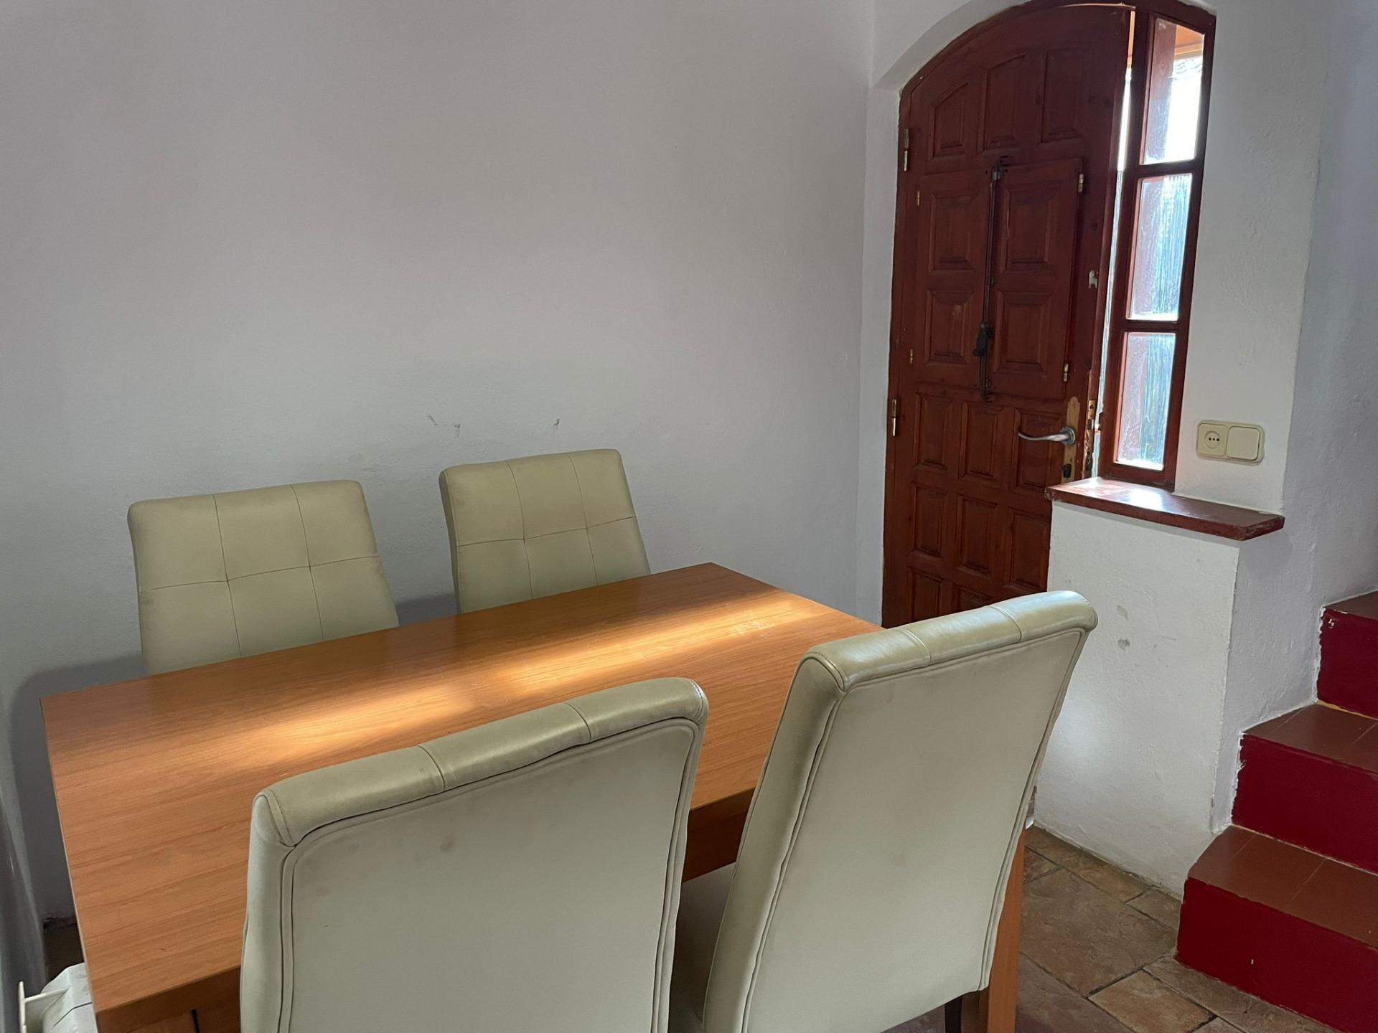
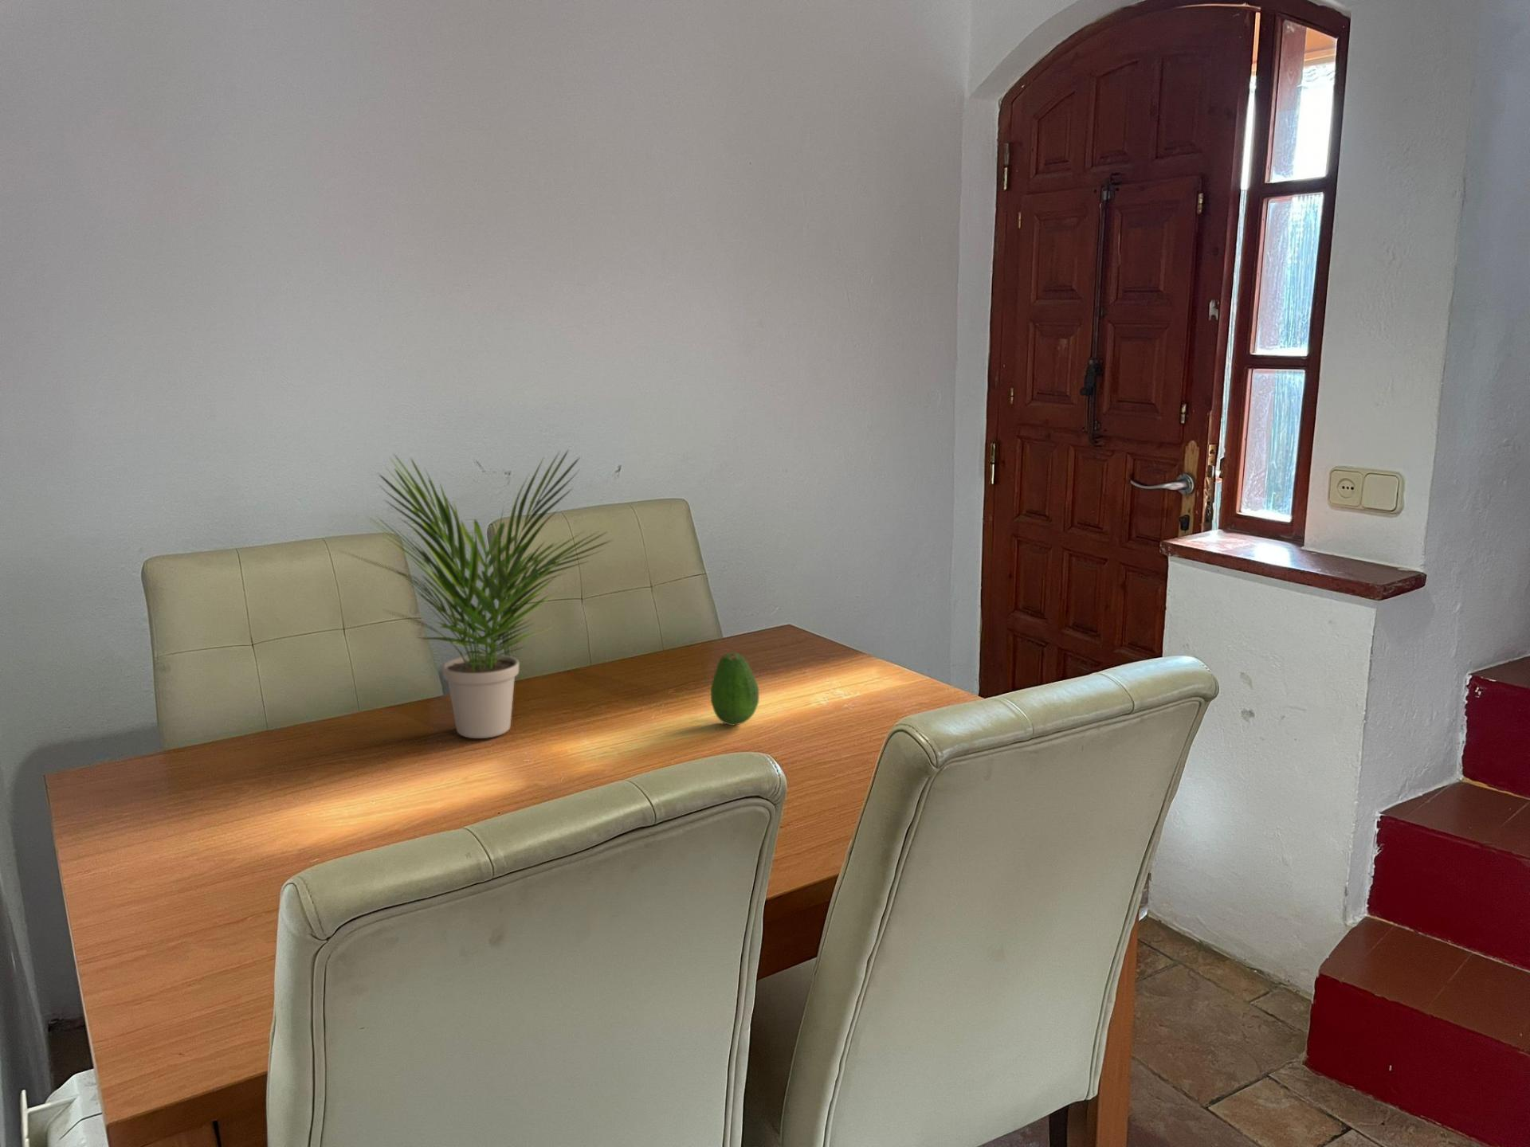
+ potted plant (481, 595)
+ fruit (735, 689)
